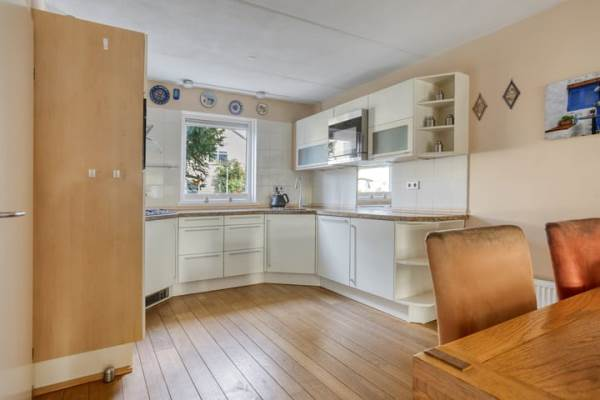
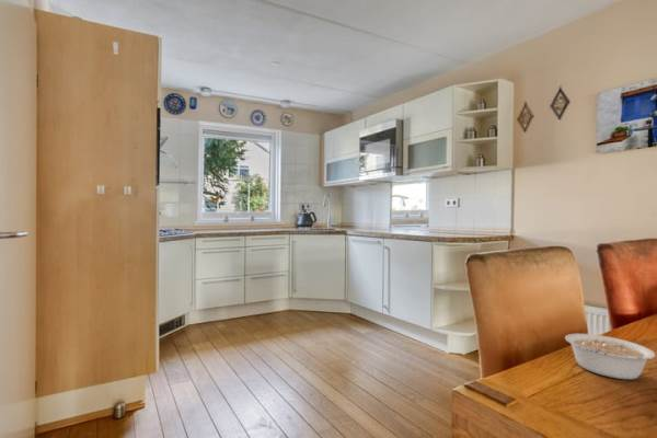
+ legume (610, 355)
